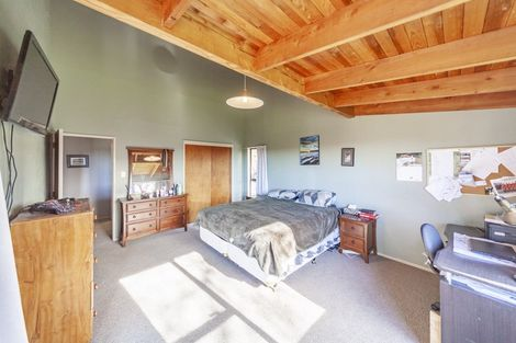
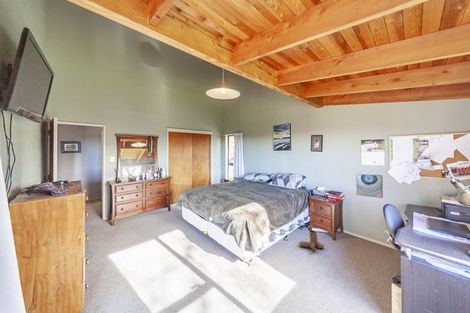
+ boots (311, 240)
+ wall art (369, 185)
